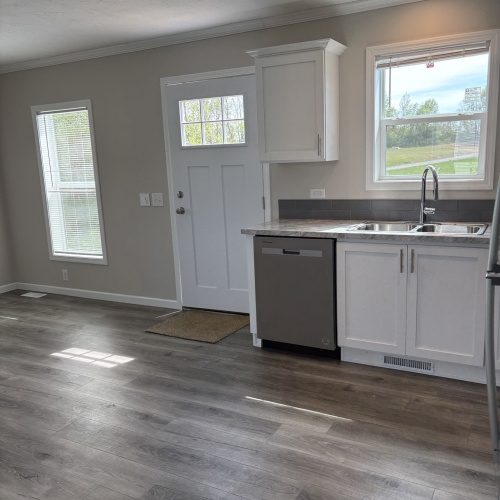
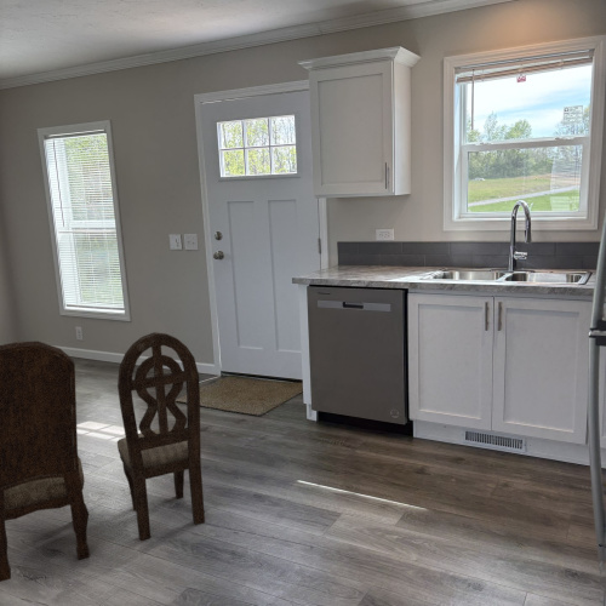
+ dining chair (76, 434)
